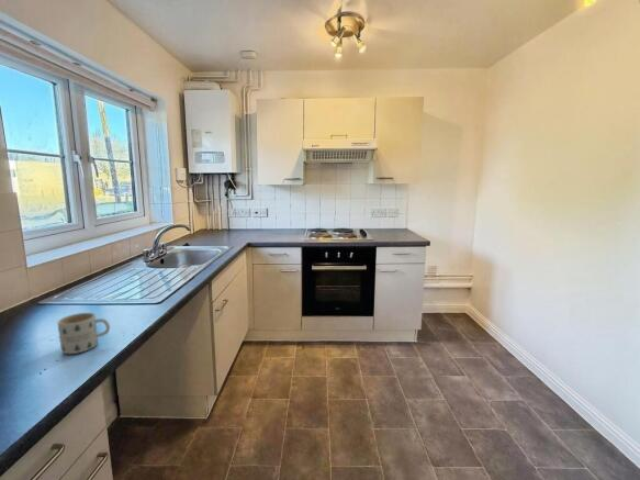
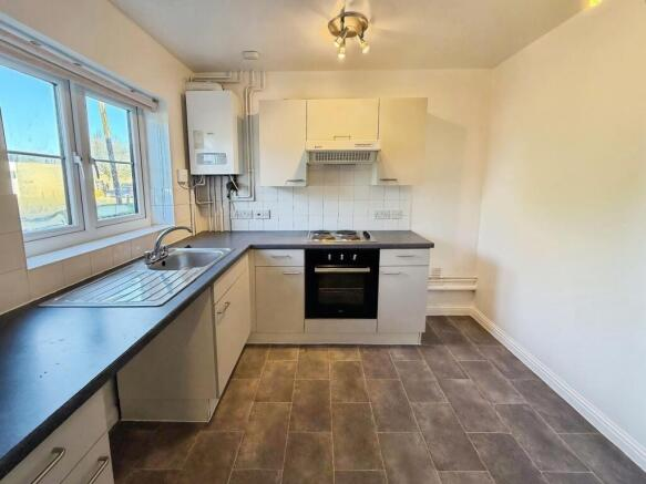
- mug (86, 331)
